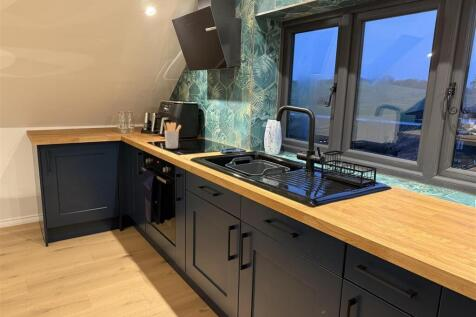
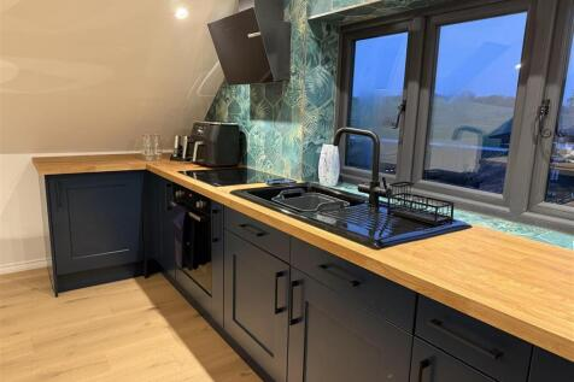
- utensil holder (171, 134)
